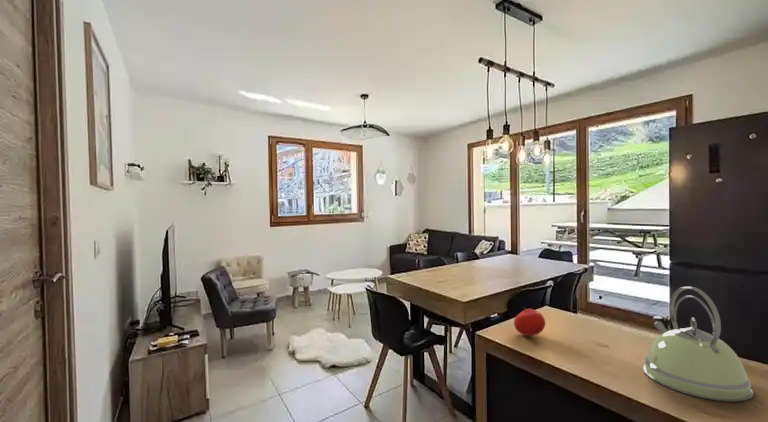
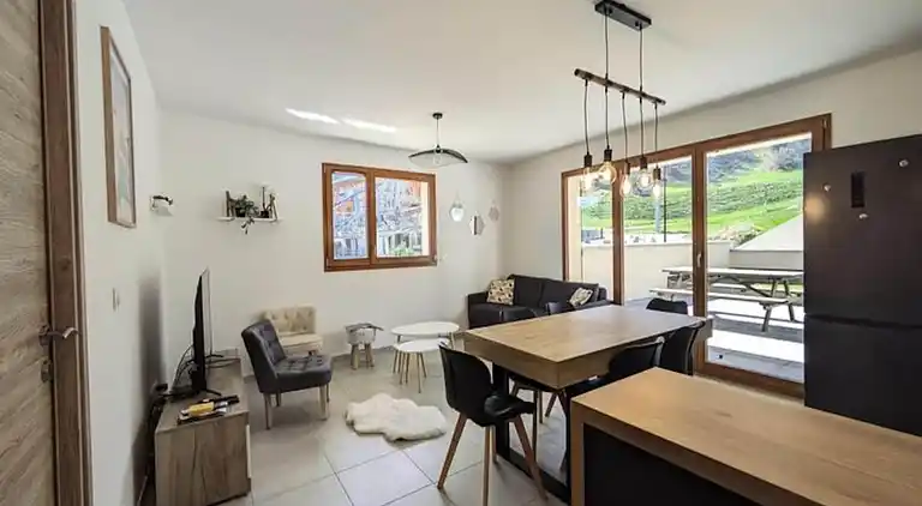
- fruit (529, 321)
- kettle (688, 331)
